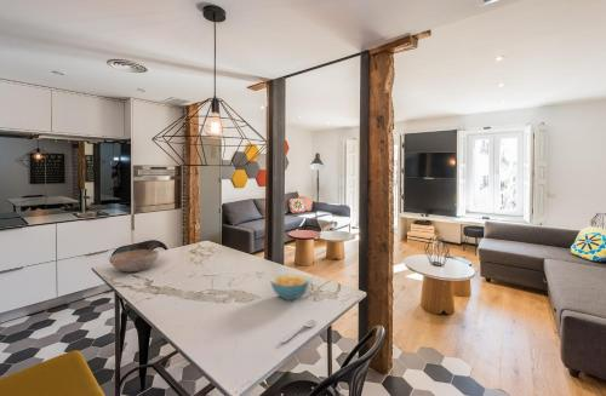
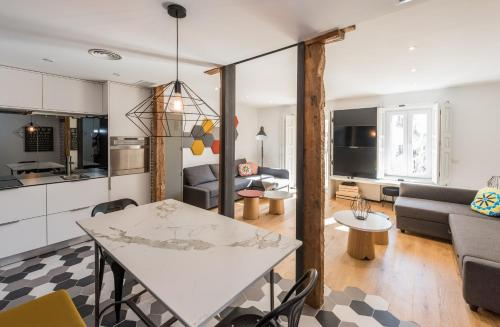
- spoon (298, 329)
- cereal bowl (290, 288)
- bowl (135, 260)
